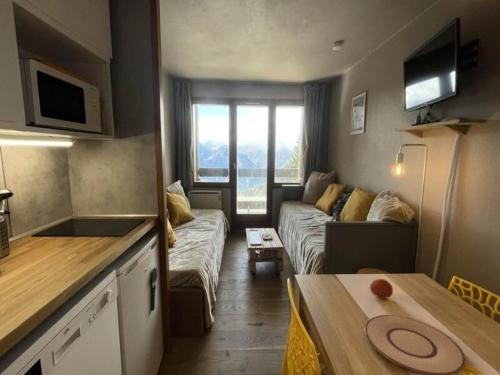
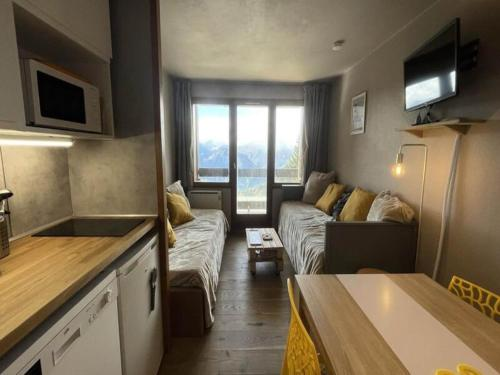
- plate (410, 342)
- fruit (381, 287)
